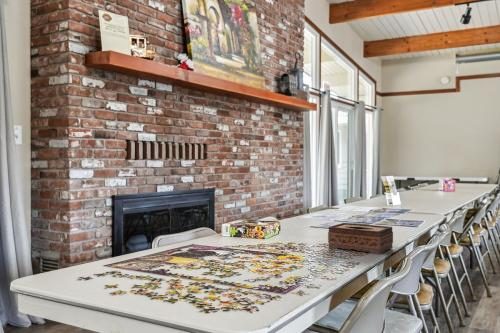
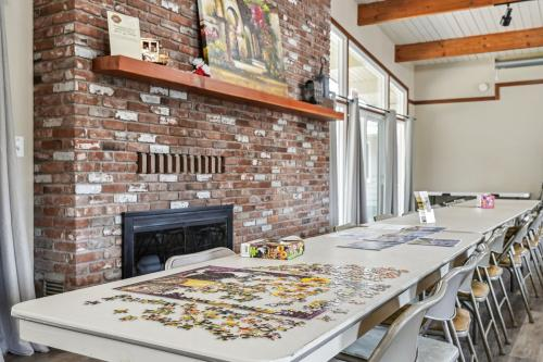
- tissue box (360, 237)
